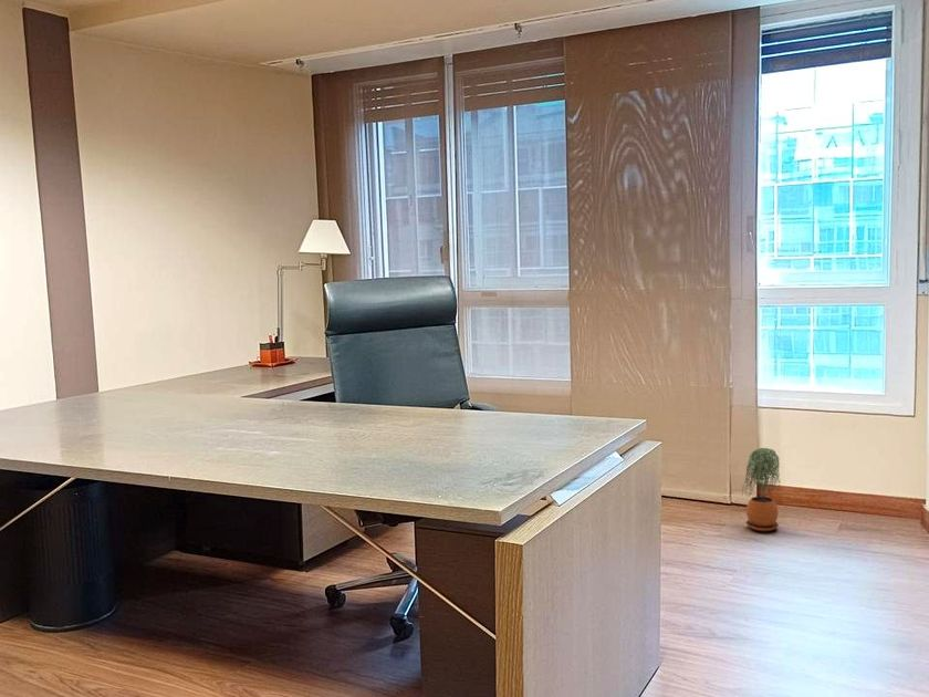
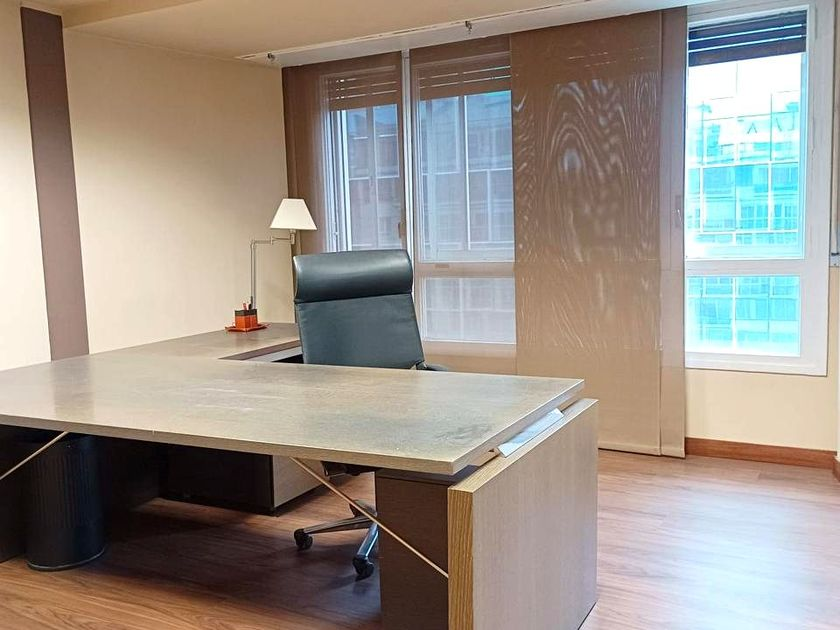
- potted plant (761, 488)
